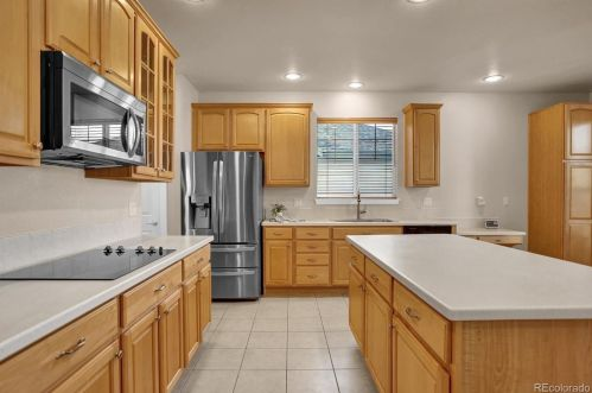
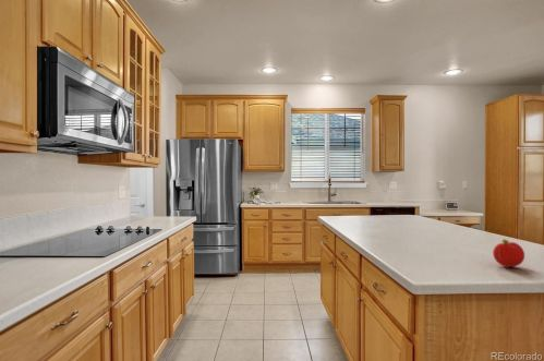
+ fruit (508, 252)
